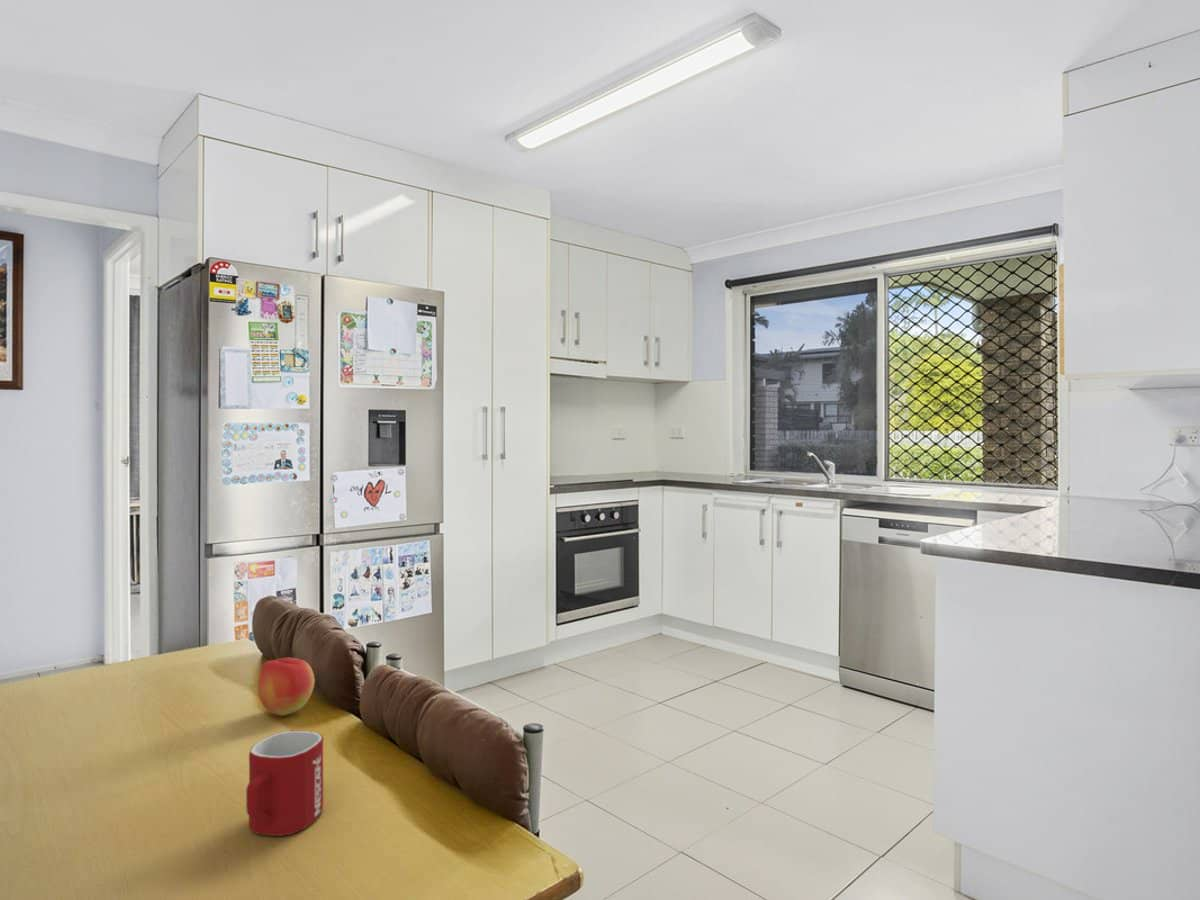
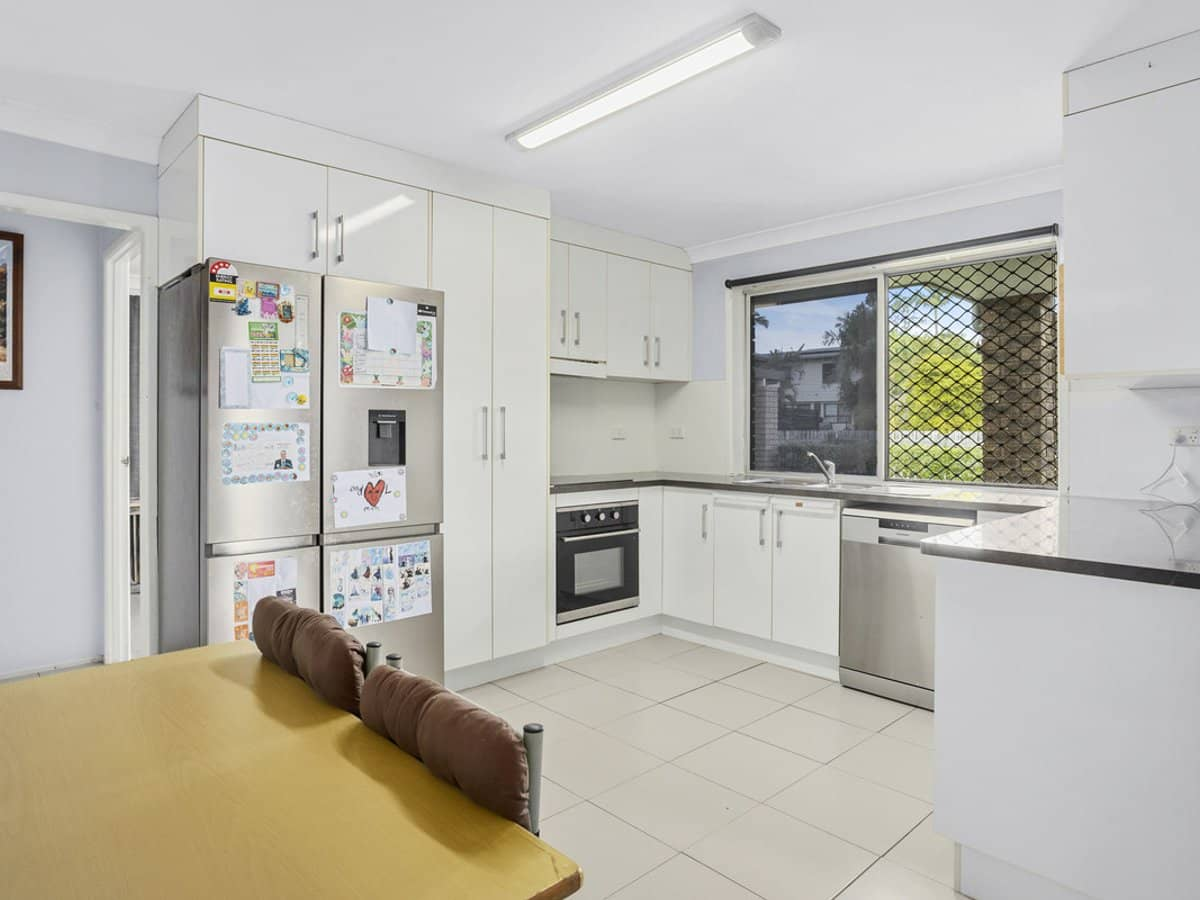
- mug (279, 786)
- apple (285, 685)
